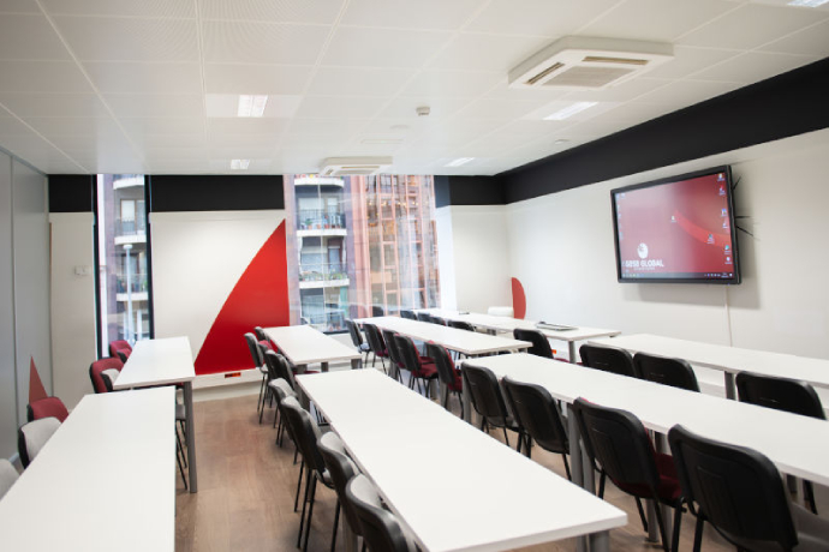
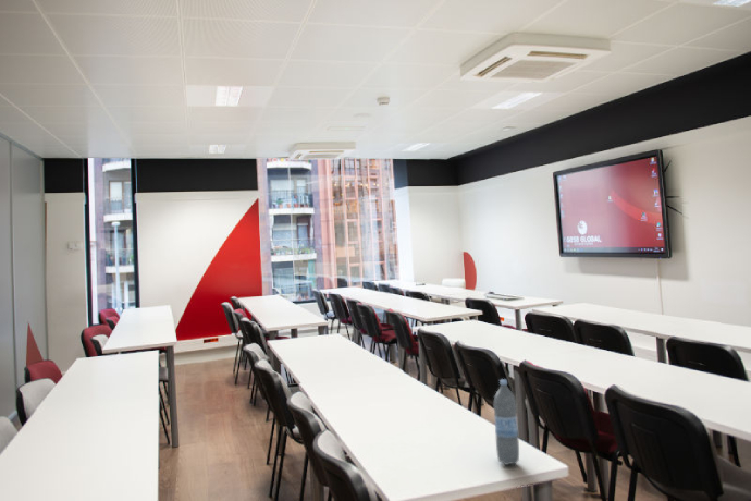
+ water bottle (506, 421)
